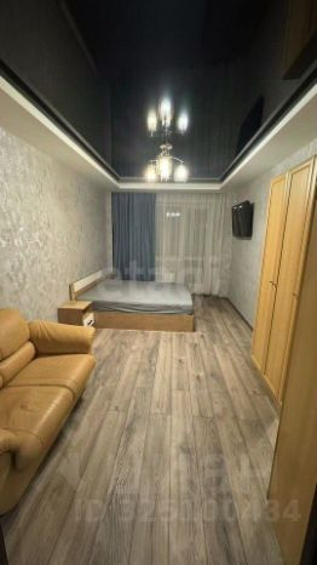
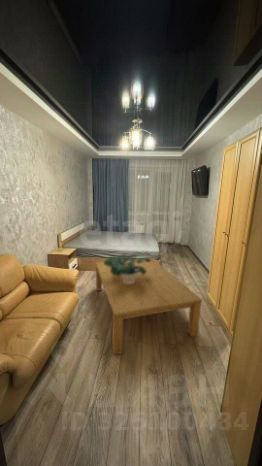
+ potted plant (130, 269)
+ coffee table (138, 292)
